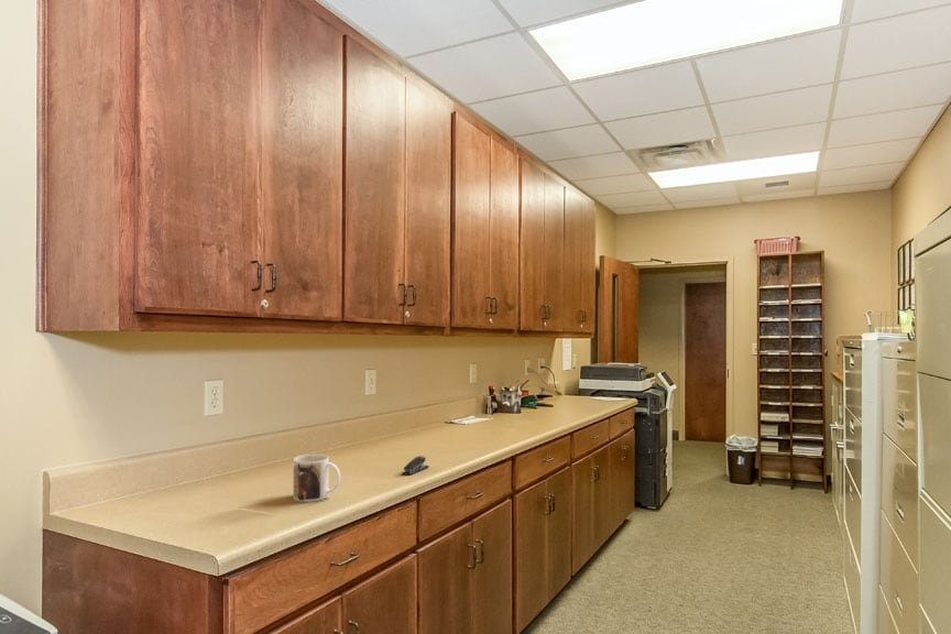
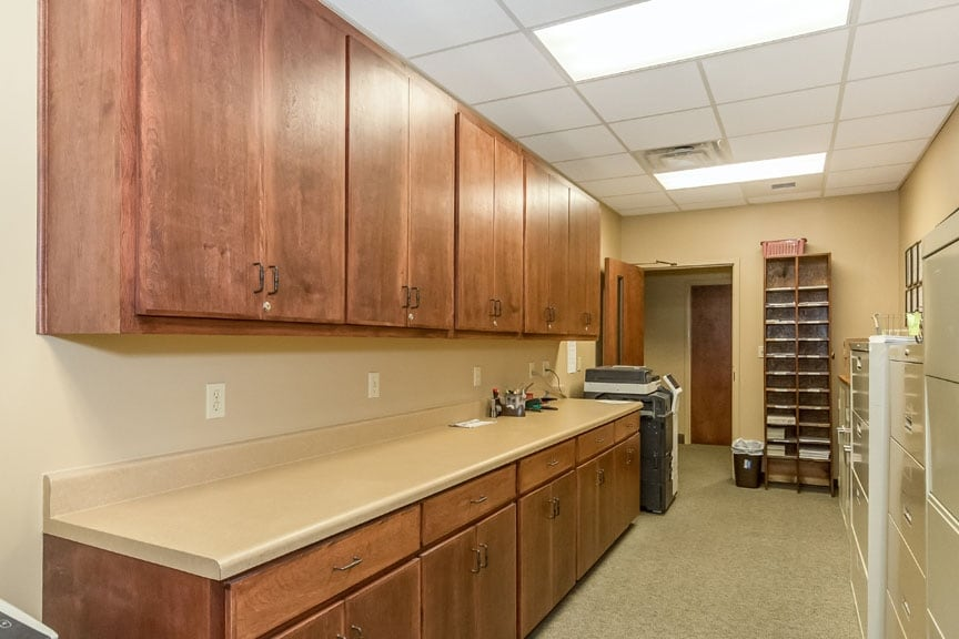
- mug (314, 478)
- stapler (415, 464)
